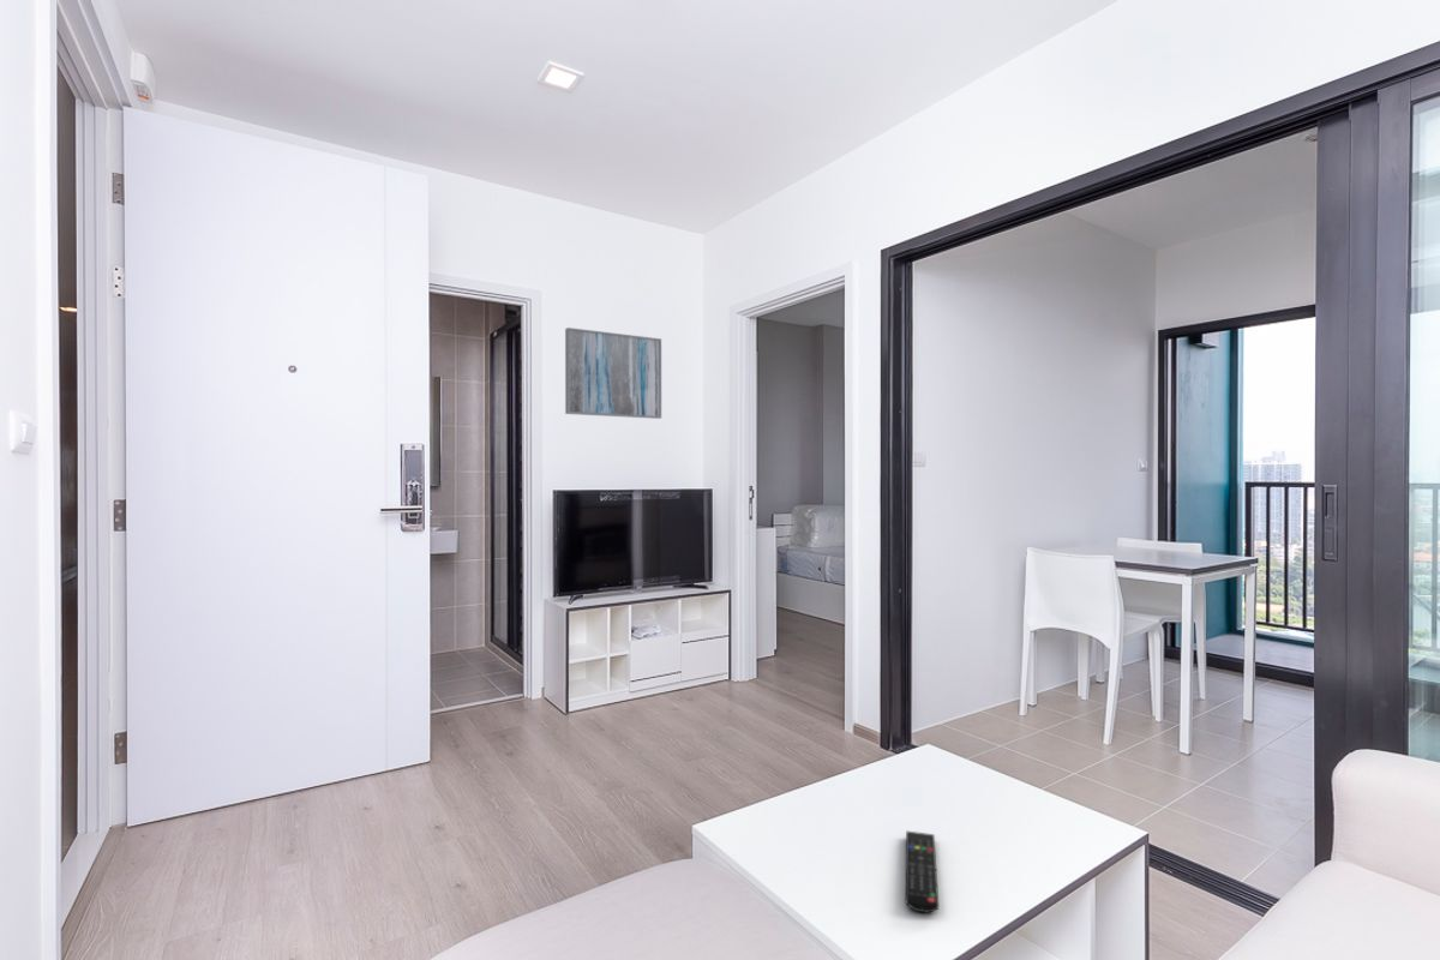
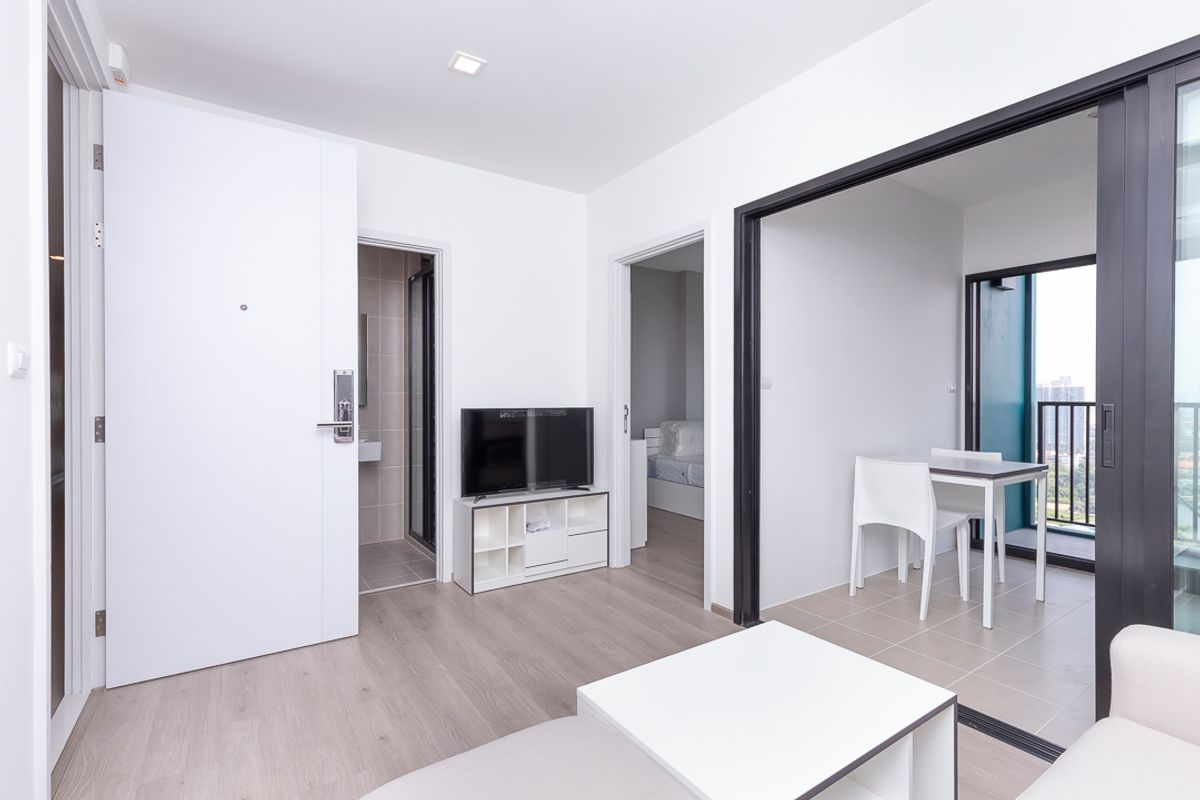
- wall art (614, 374)
- remote control (920, 869)
